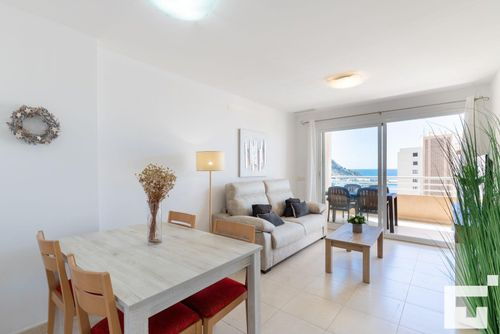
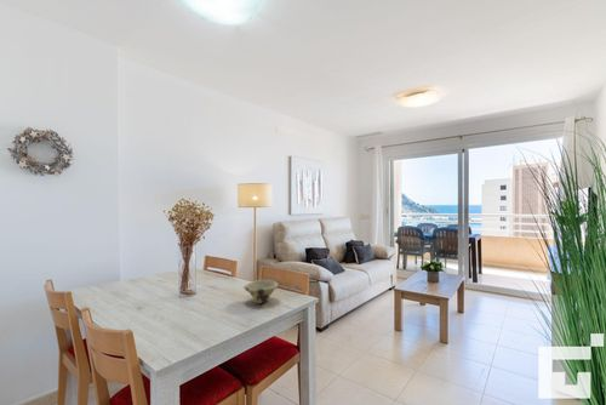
+ bowl (261, 292)
